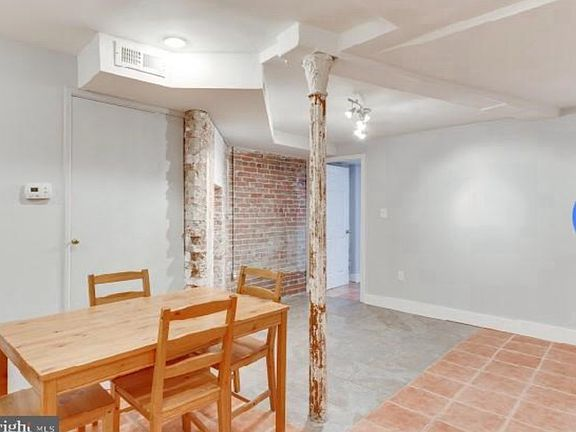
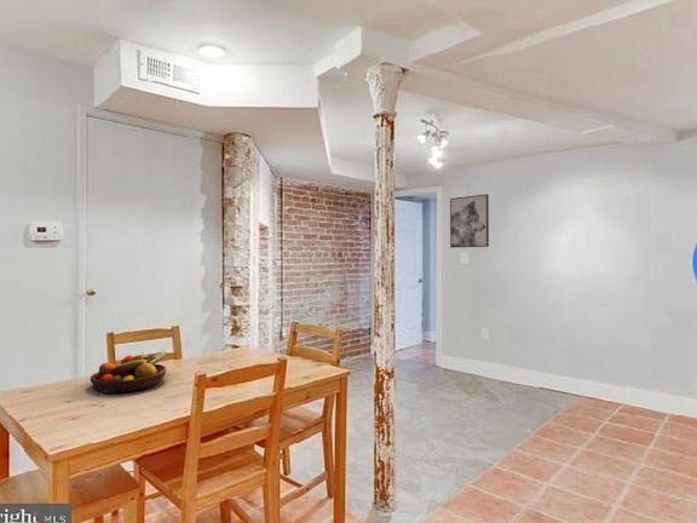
+ wall art (468, 222)
+ fruit bowl (129, 368)
